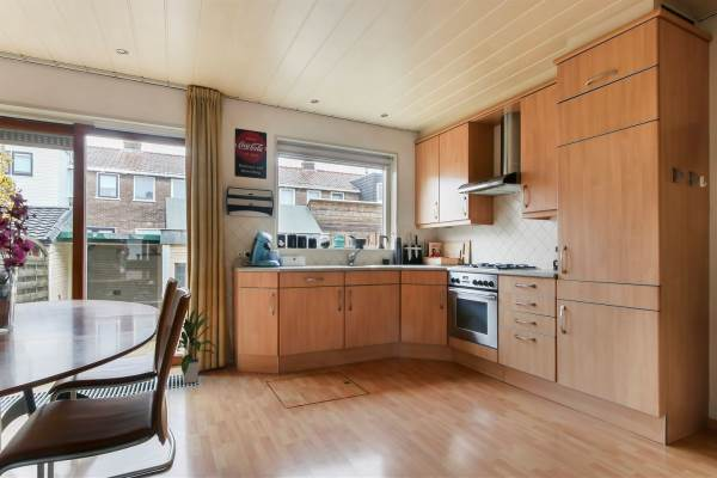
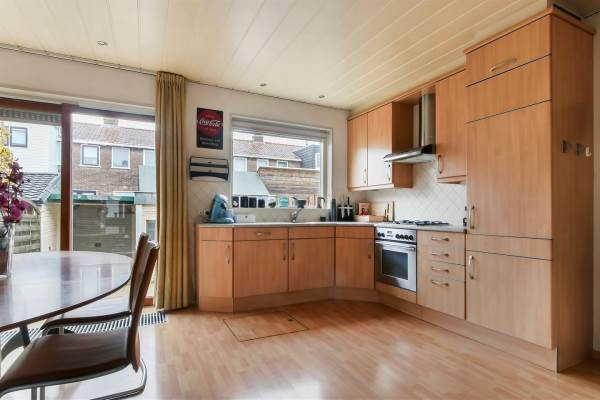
- indoor plant (189, 344)
